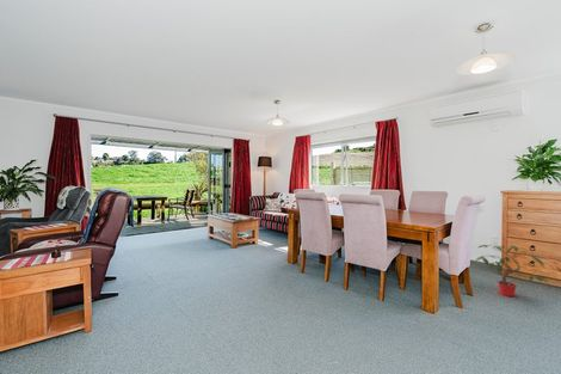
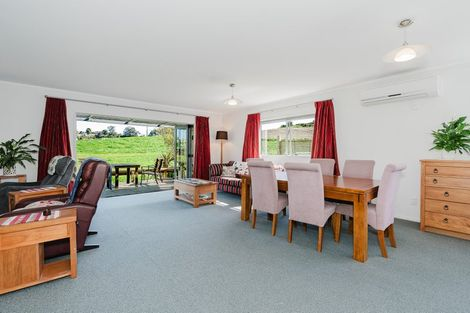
- potted plant (508, 271)
